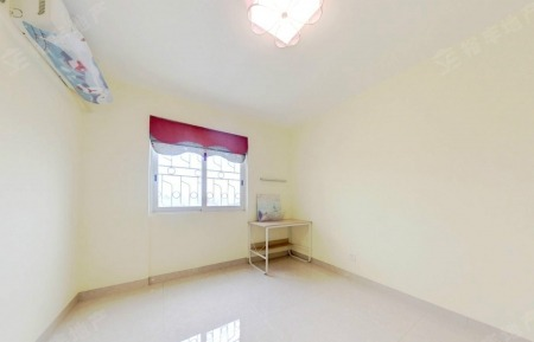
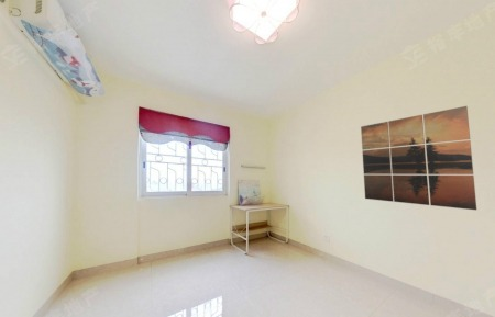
+ wall art (407, 160)
